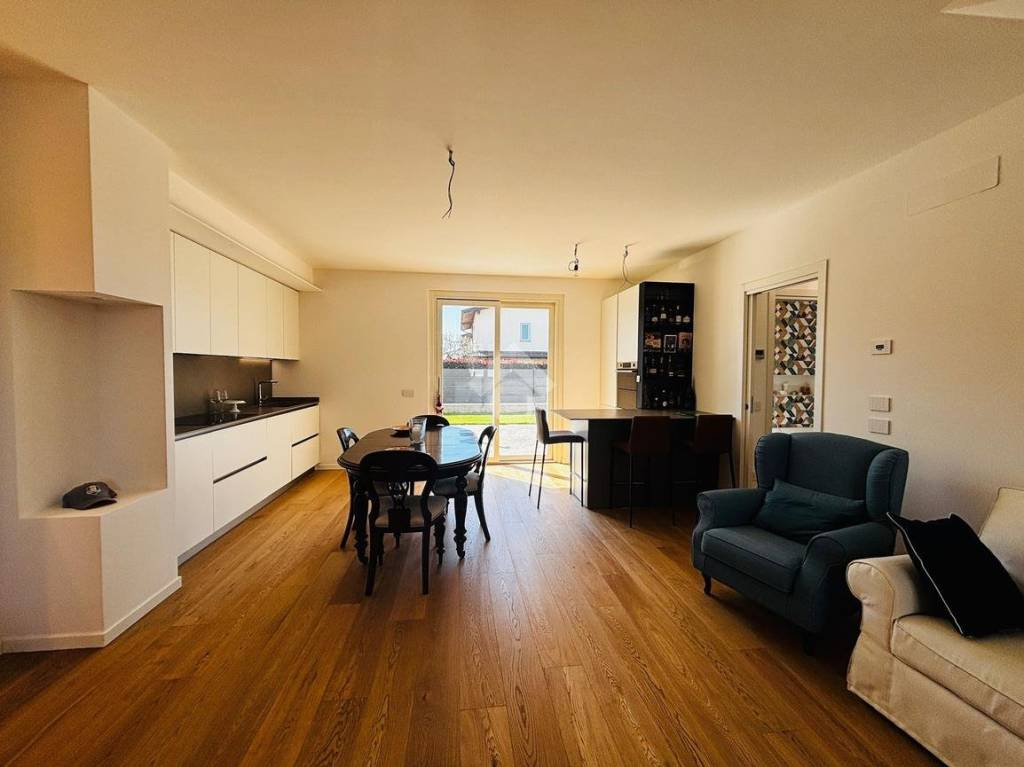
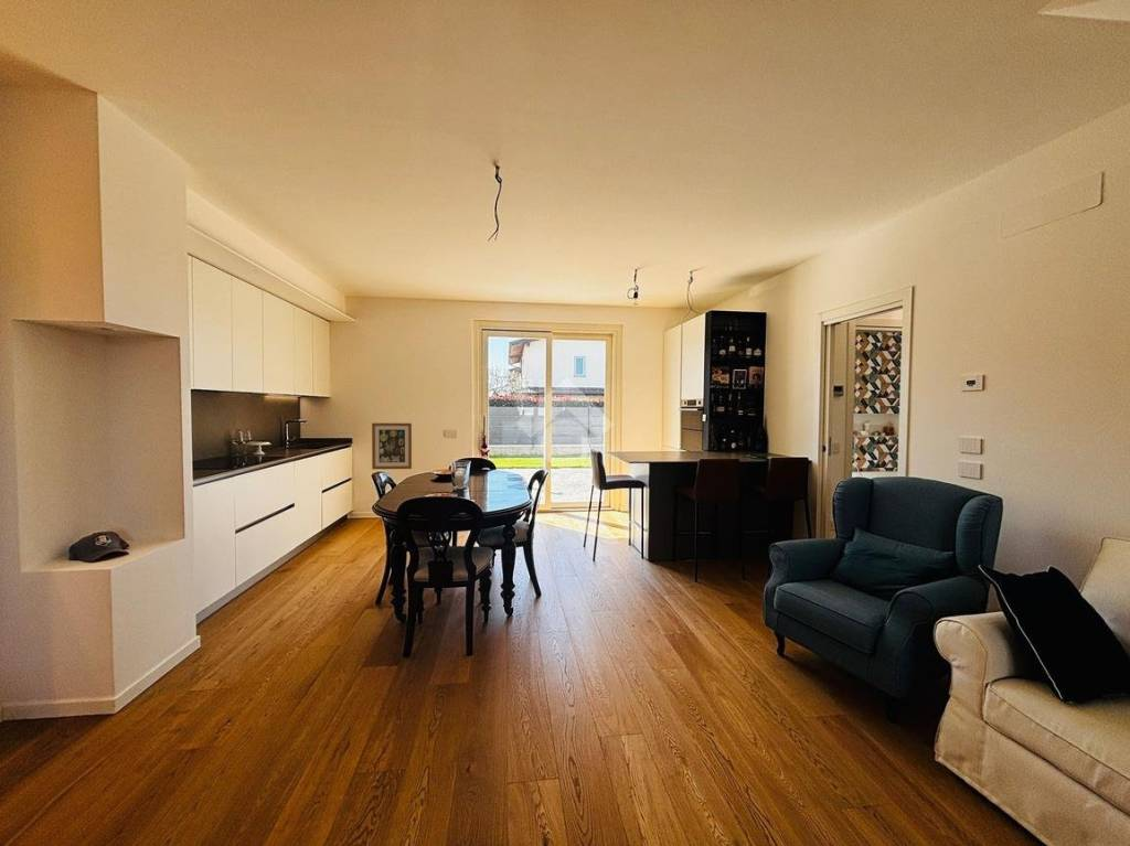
+ wall art (392, 446)
